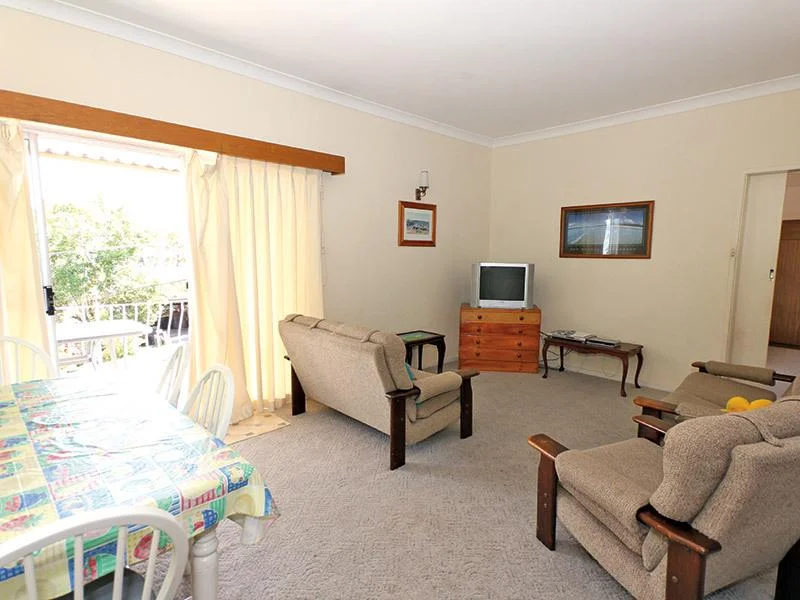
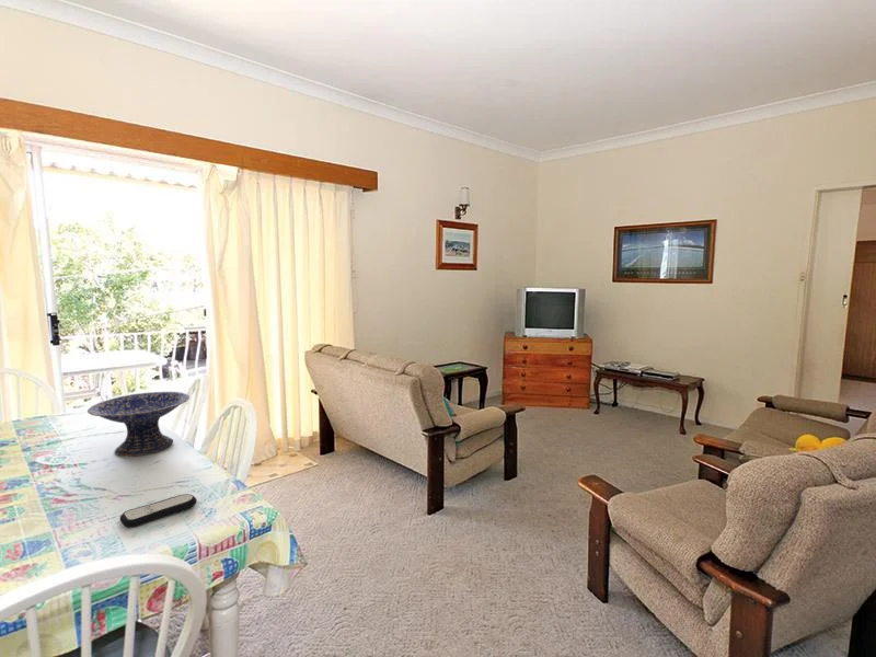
+ decorative bowl (142, 424)
+ remote control (160, 508)
